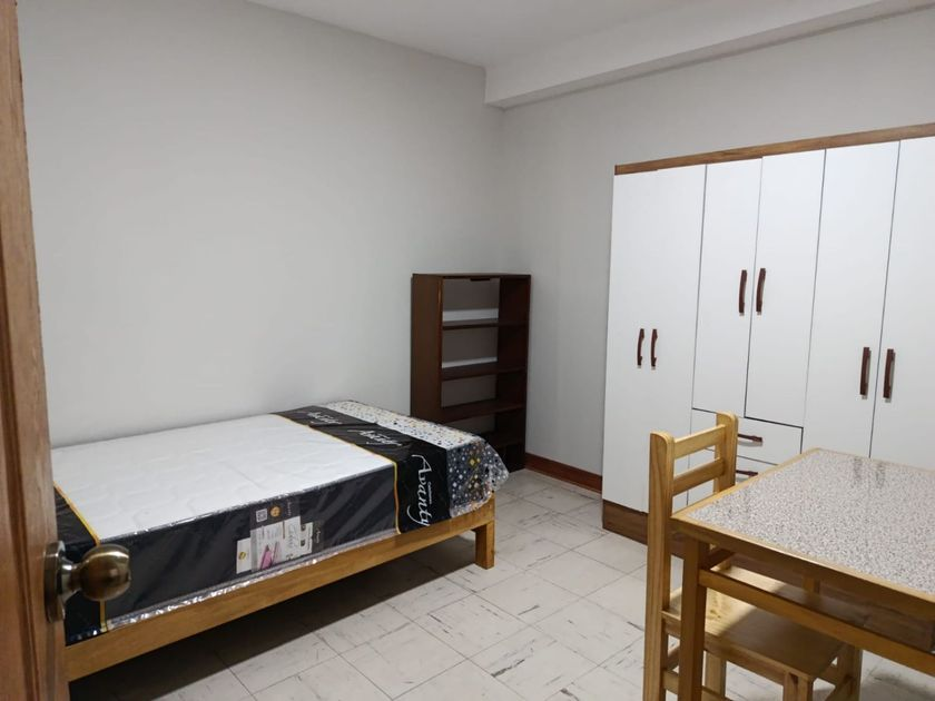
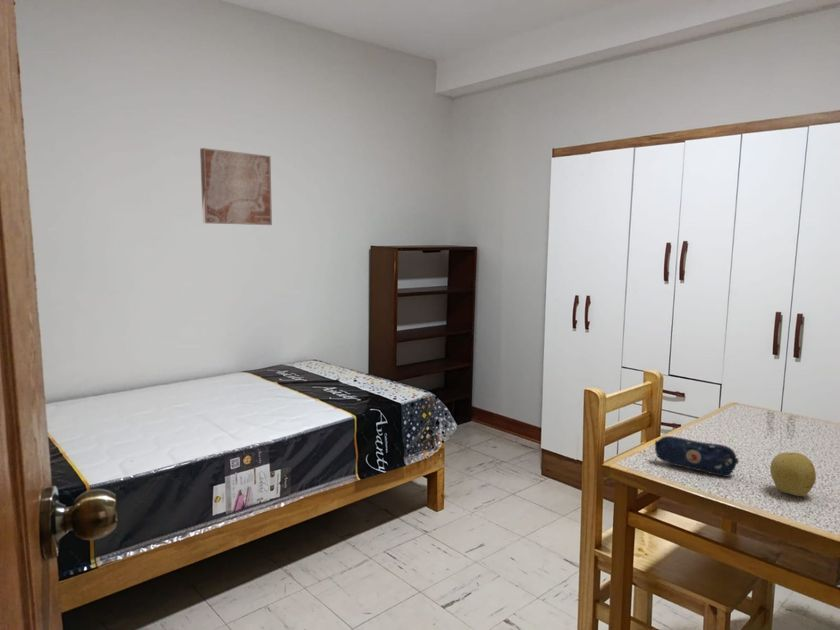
+ fruit (792, 473)
+ wall art (237, 188)
+ pencil case (694, 454)
